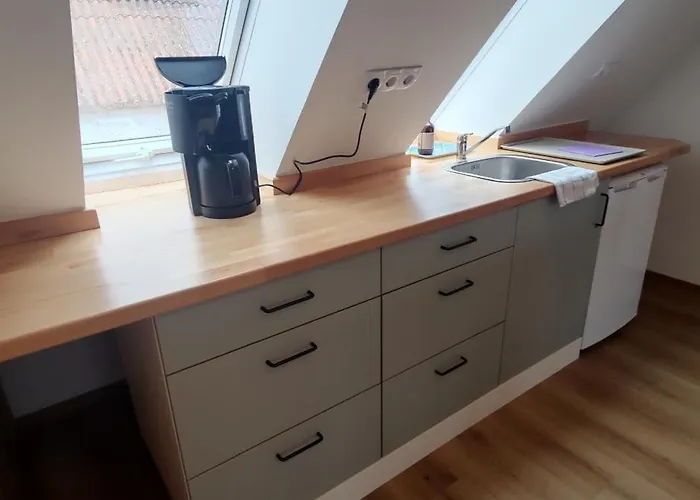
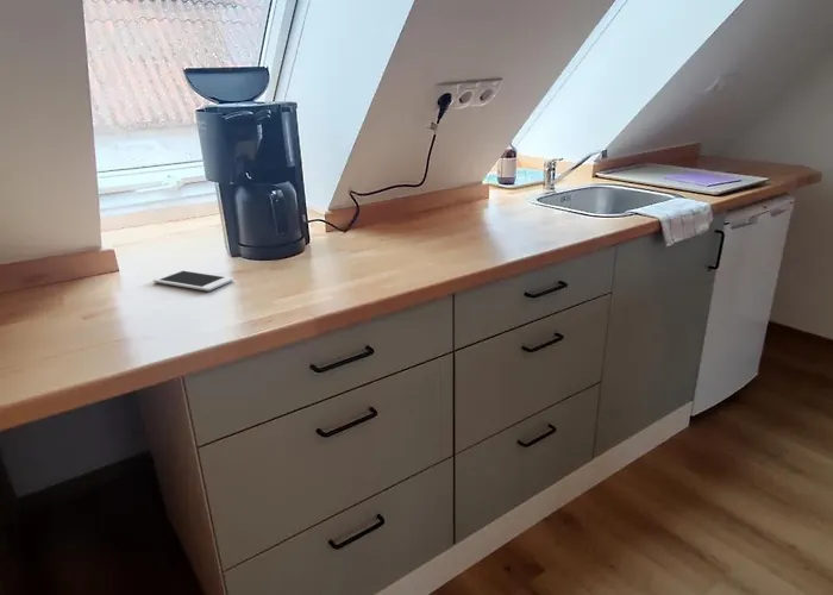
+ cell phone (193, 280)
